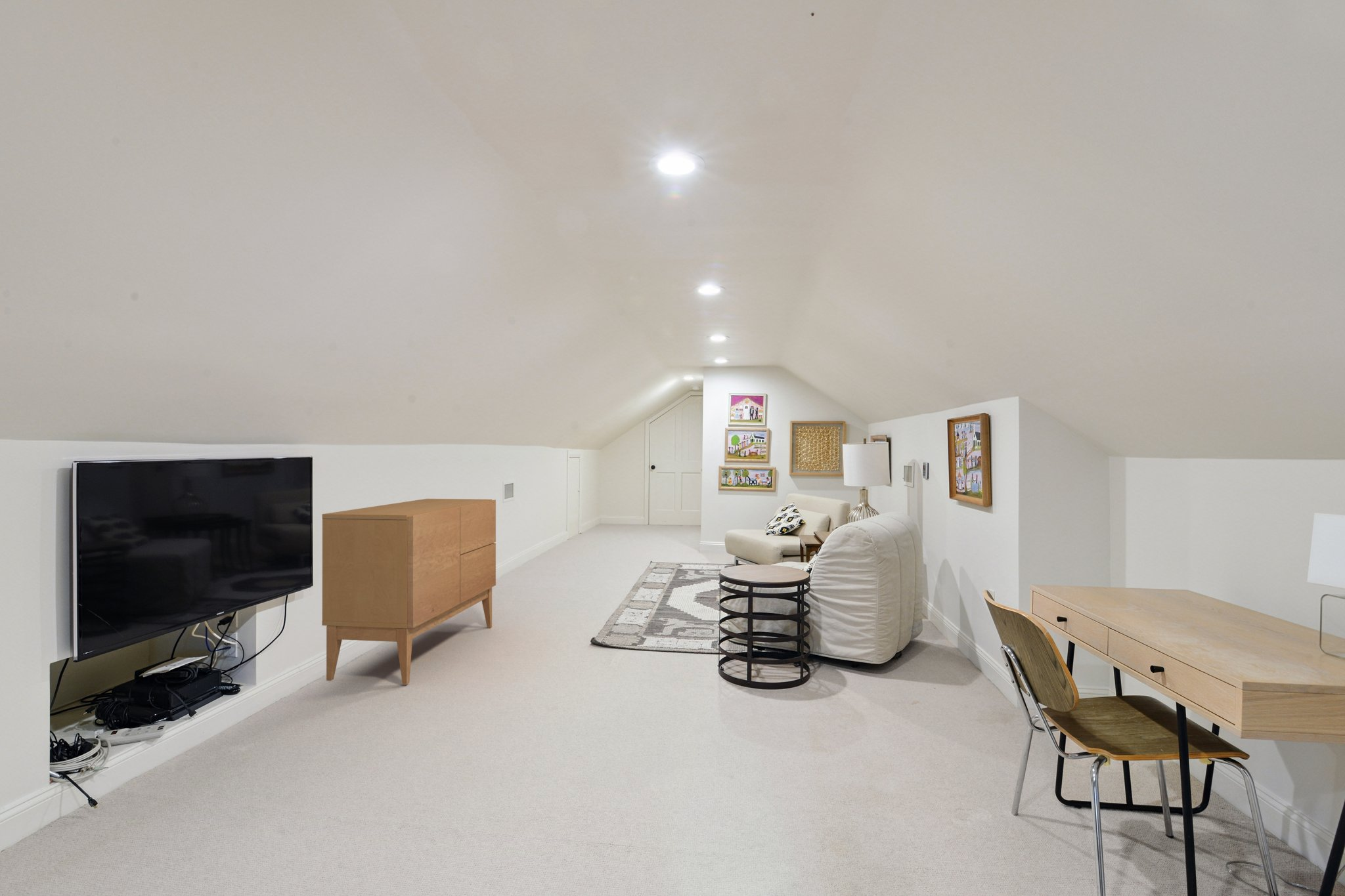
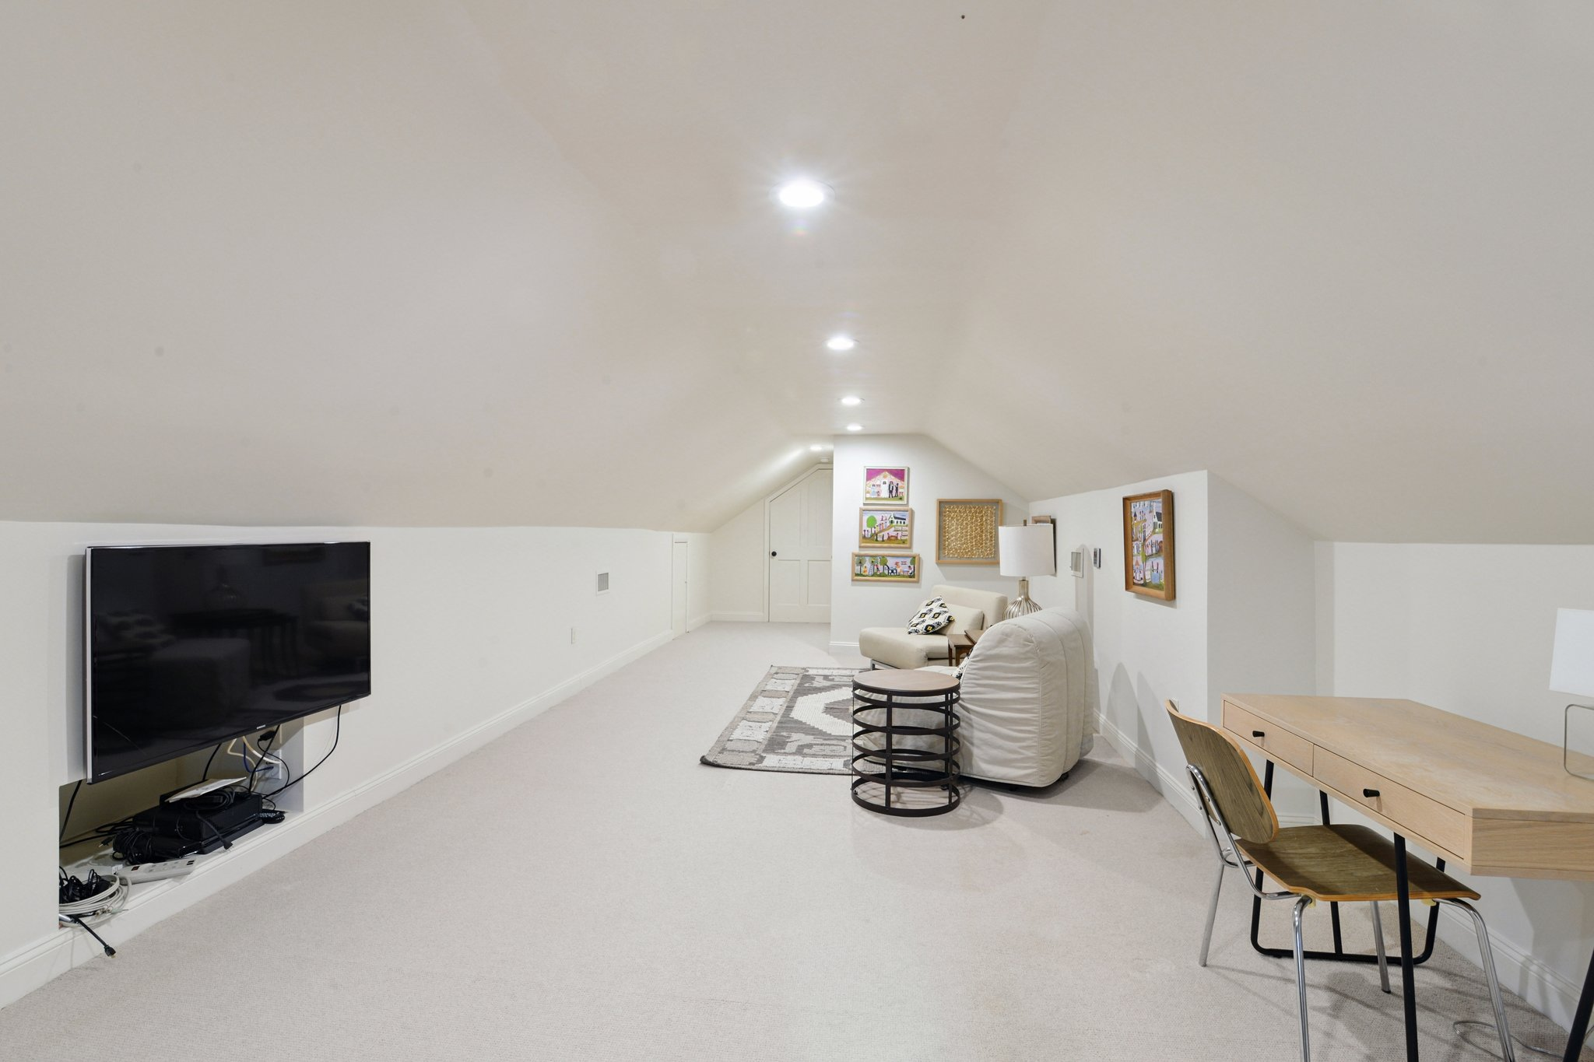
- sideboard (420, 578)
